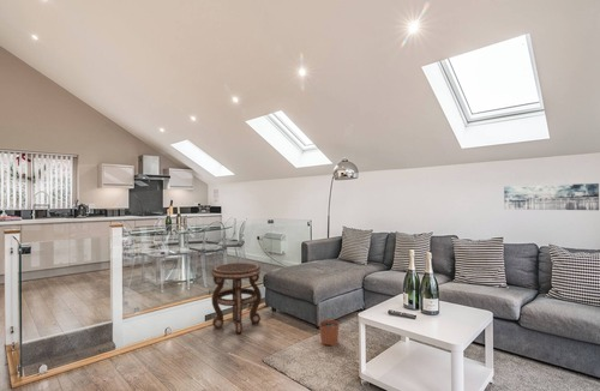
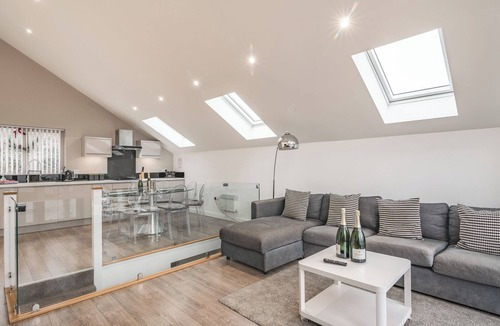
- wall art (547, 197)
- side table (236, 296)
- plant pot (329, 327)
